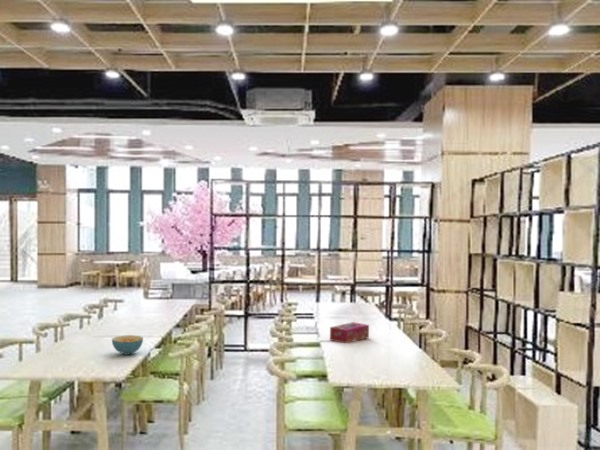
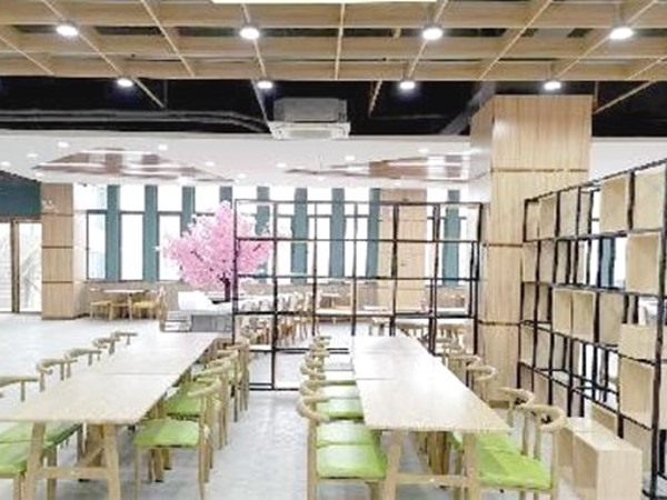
- tissue box (349, 332)
- cereal bowl (127, 346)
